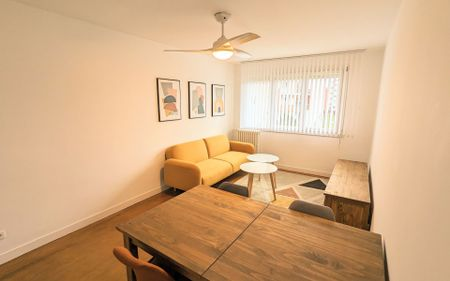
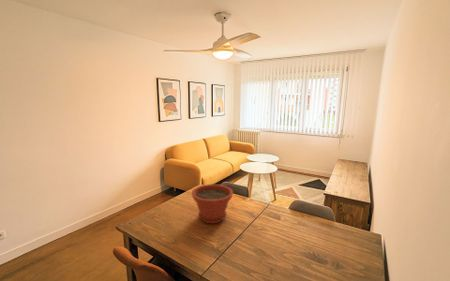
+ plant pot (212, 204)
